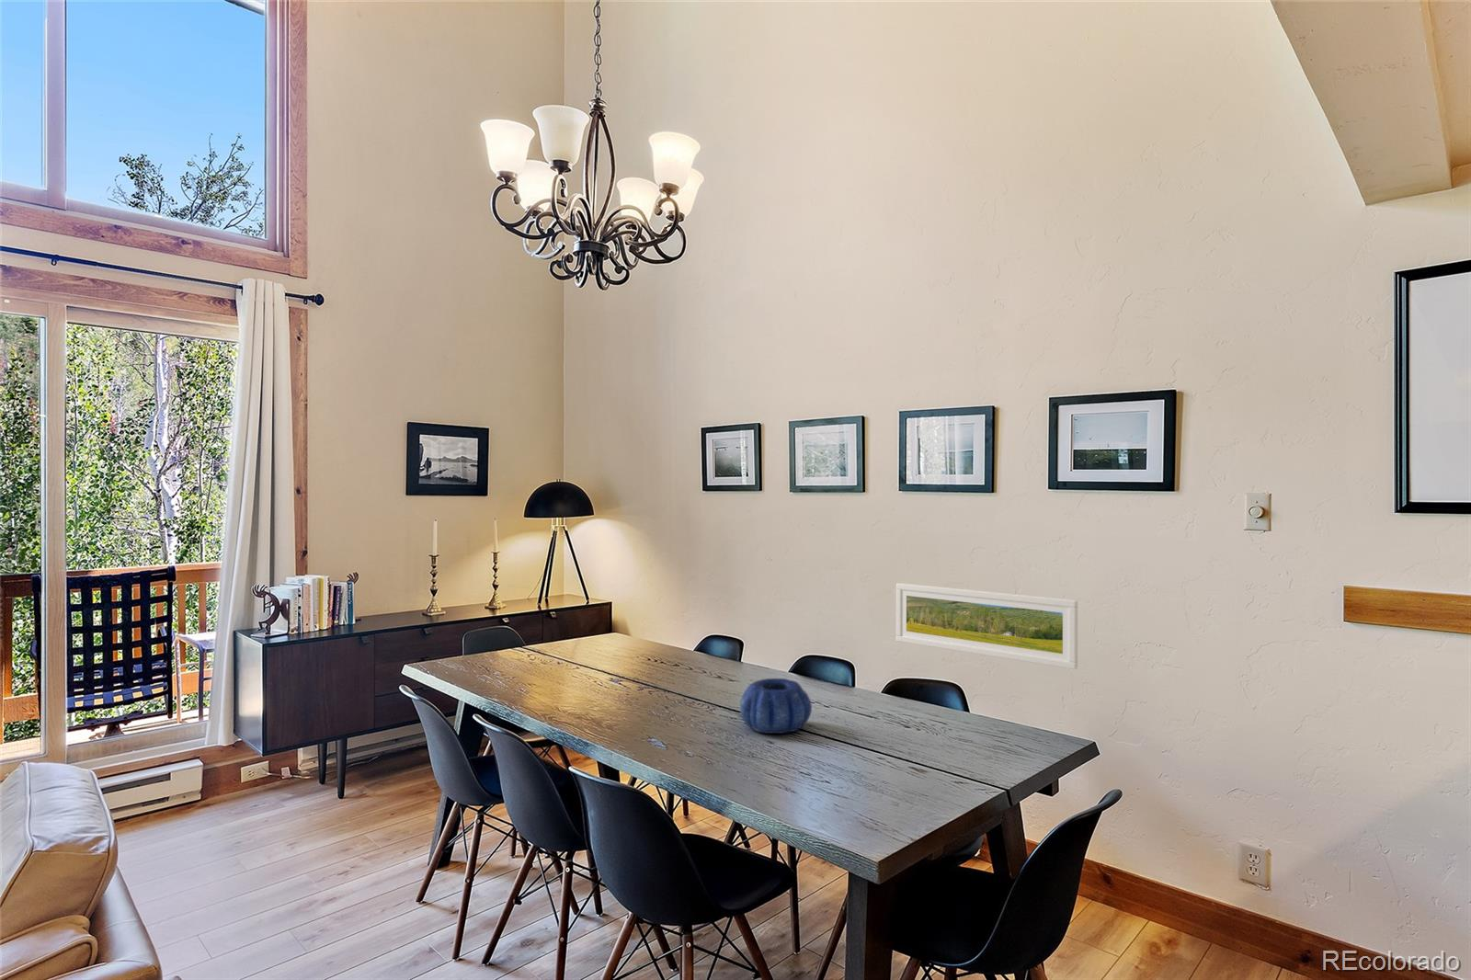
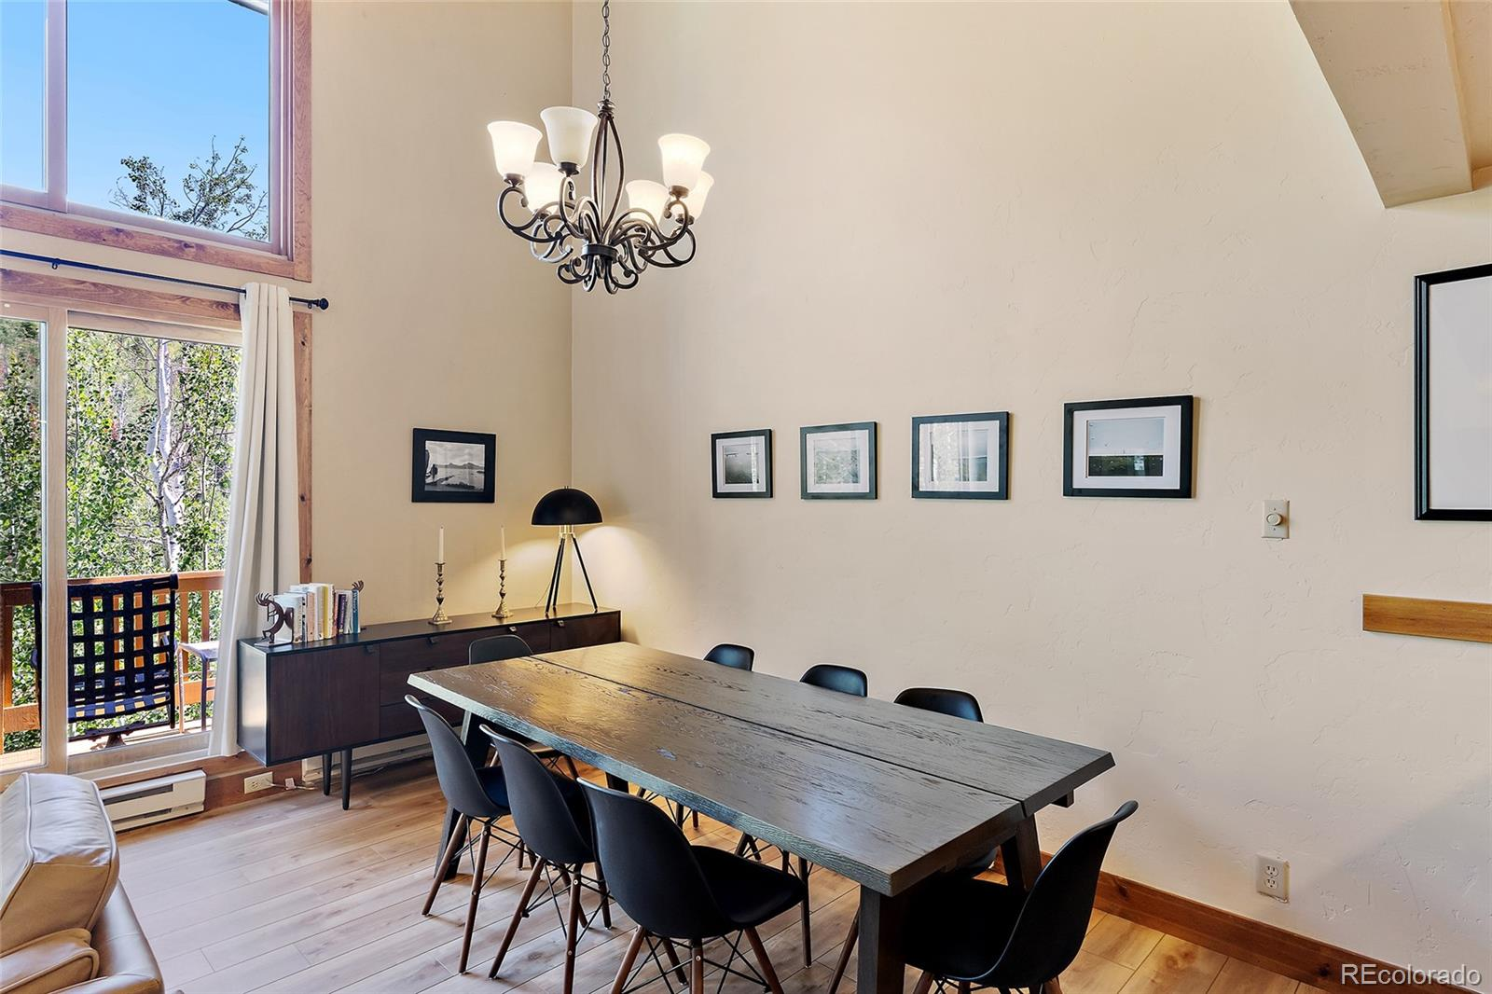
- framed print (979, 622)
- decorative bowl (775, 704)
